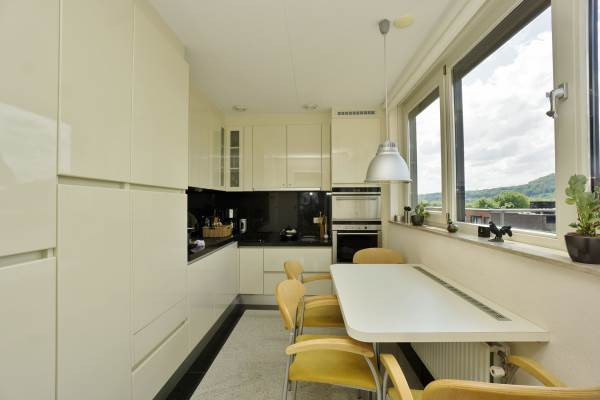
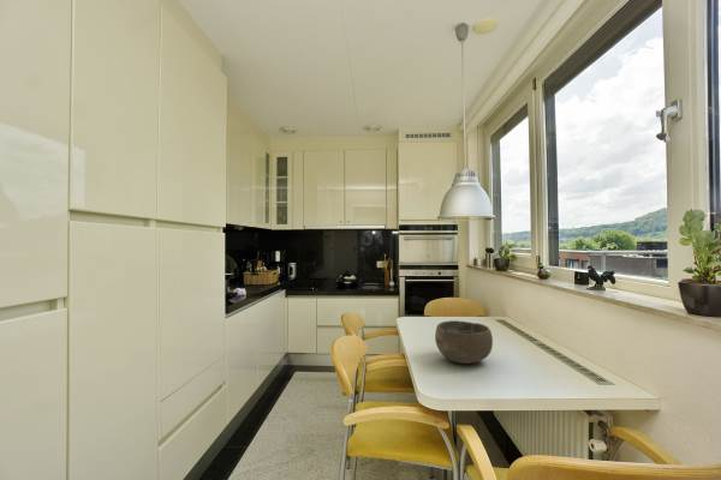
+ bowl (463, 342)
